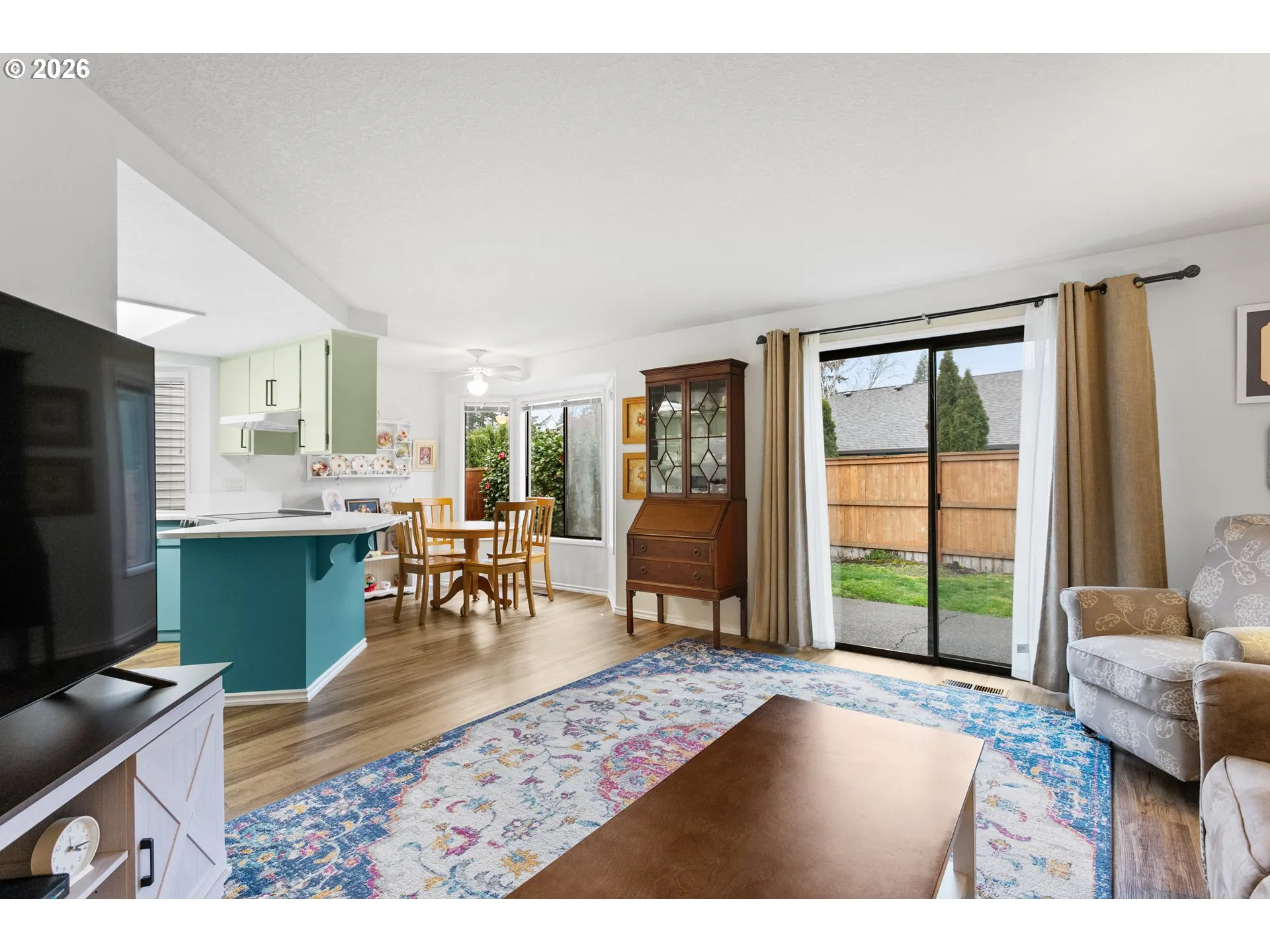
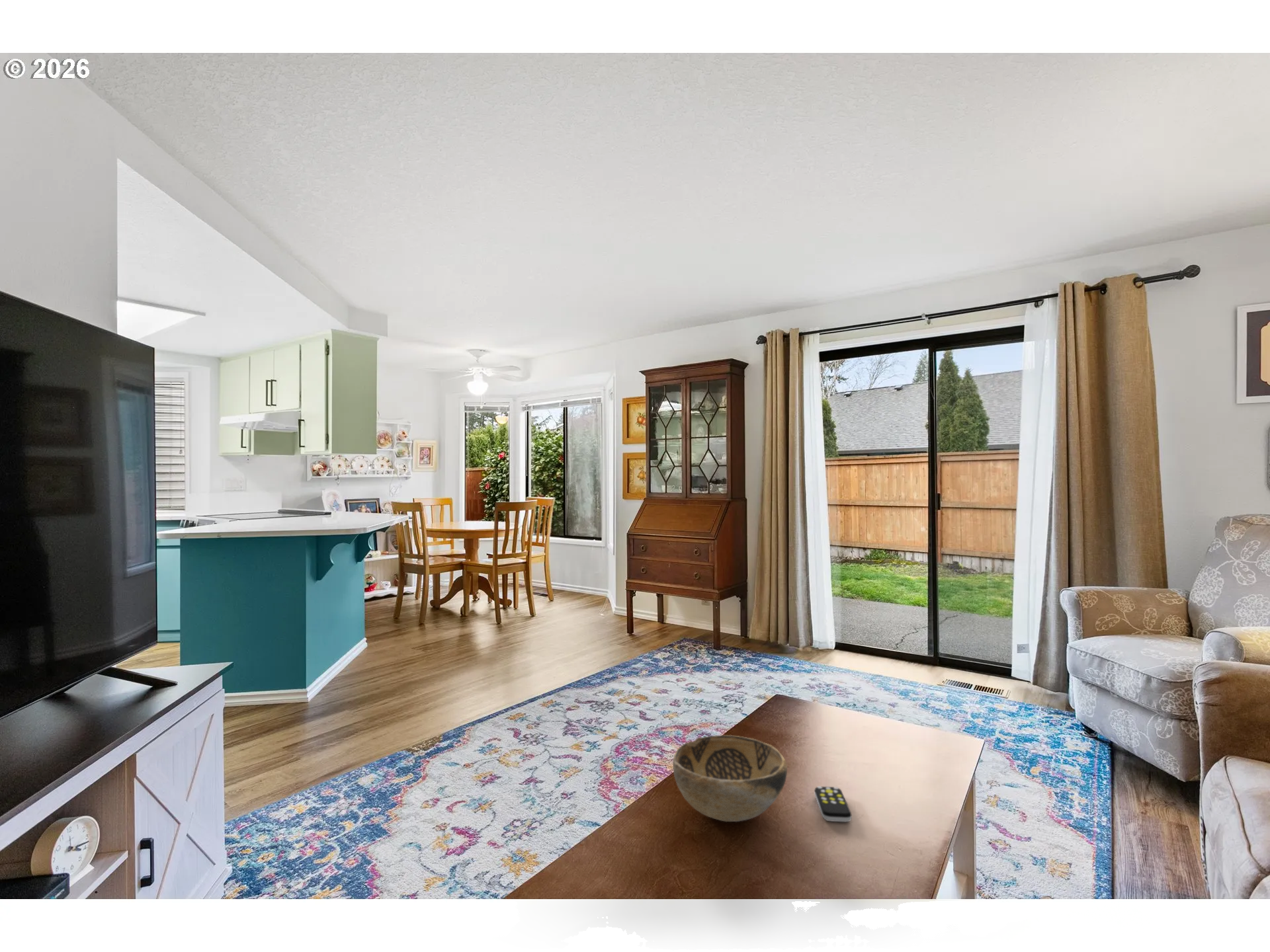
+ decorative bowl (729, 783)
+ remote control (832, 803)
